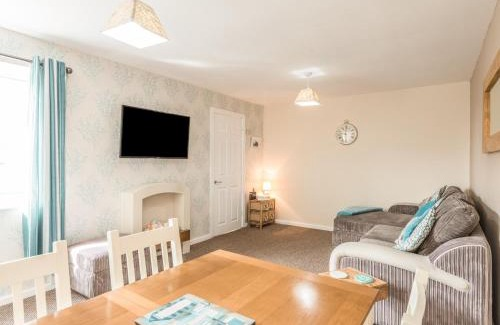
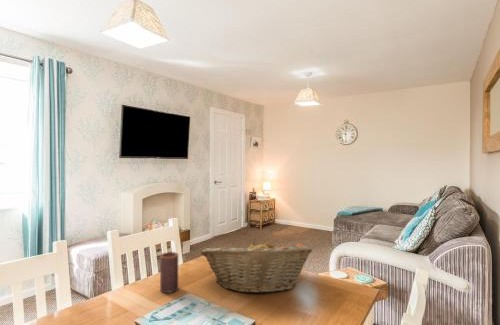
+ fruit basket (256, 259)
+ candle (169, 271)
